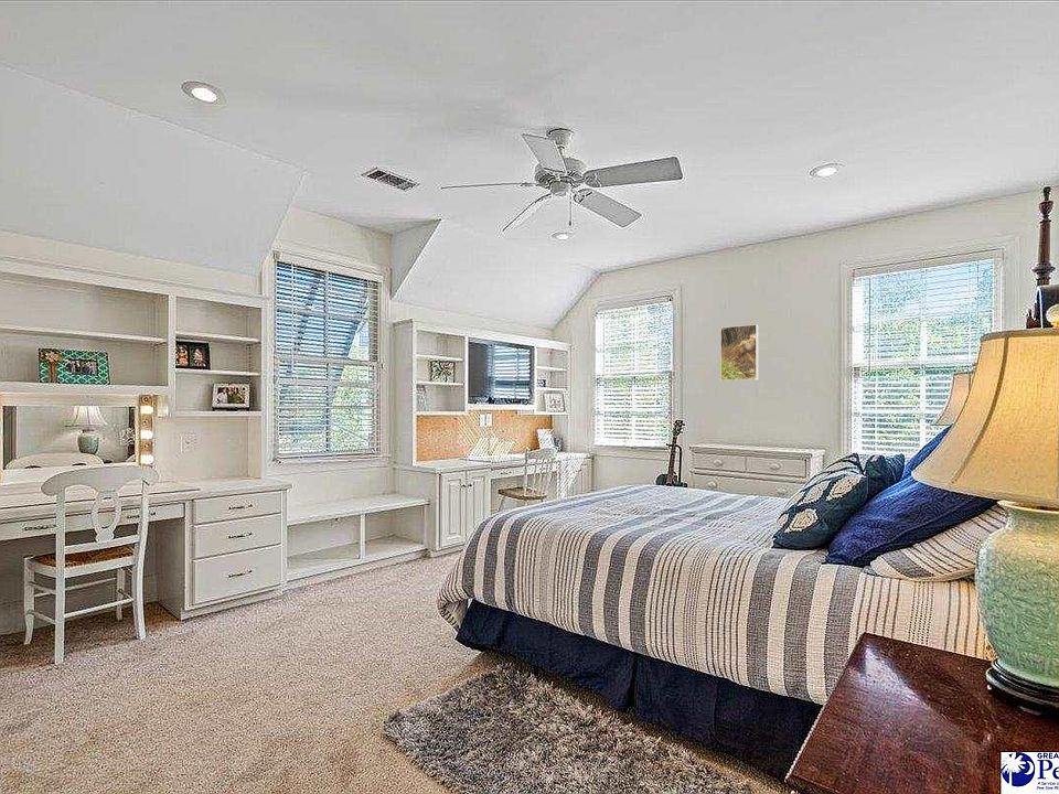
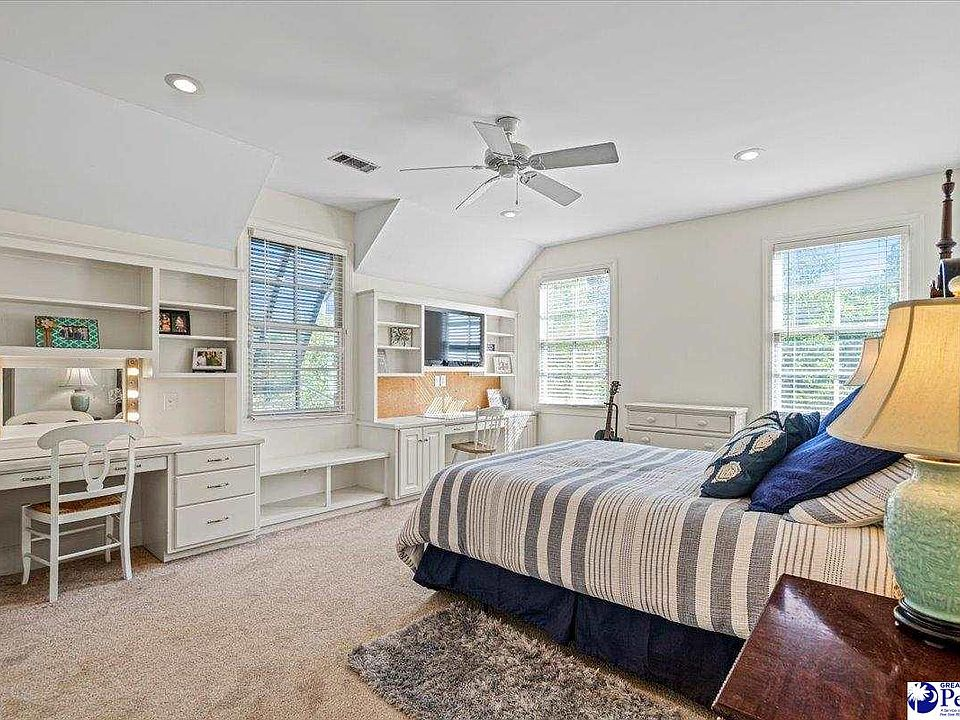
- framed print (738, 353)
